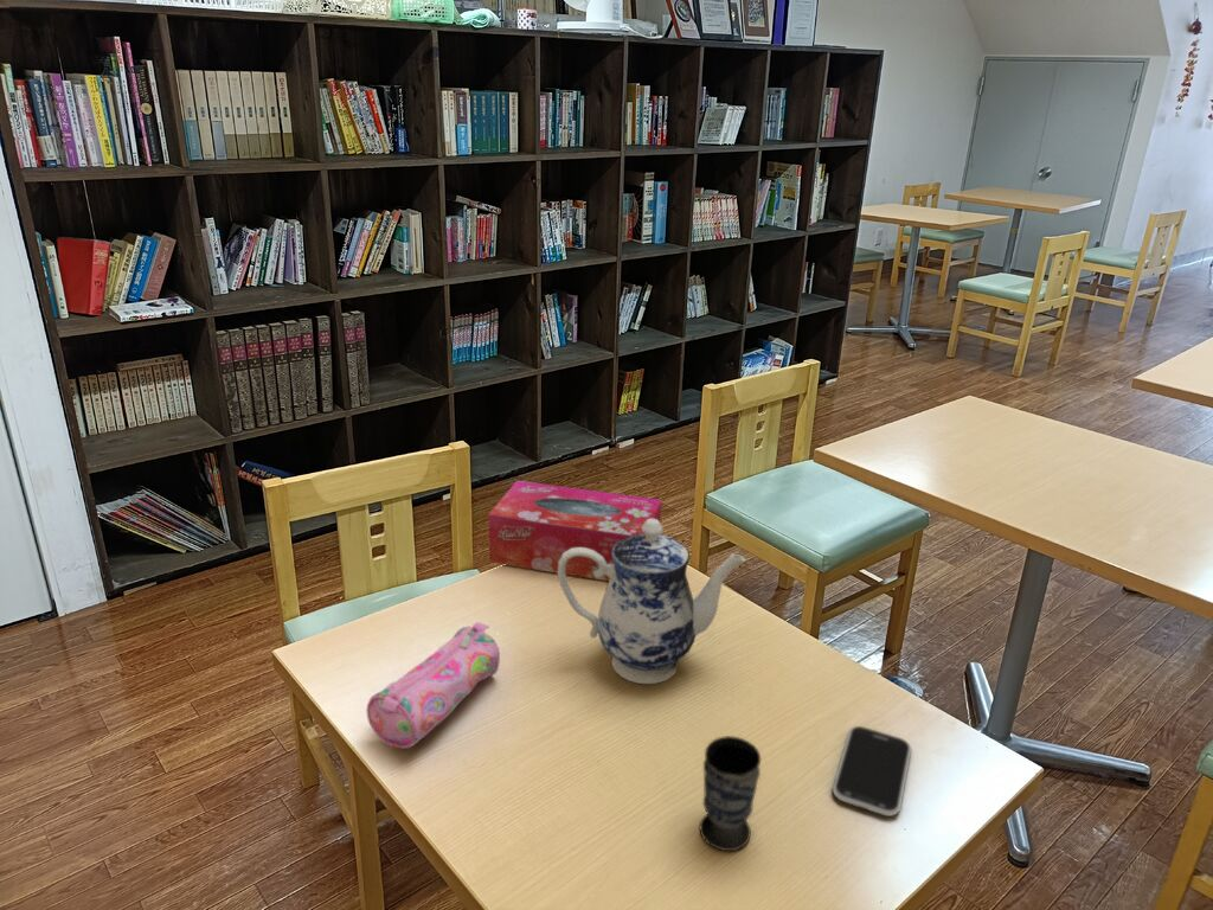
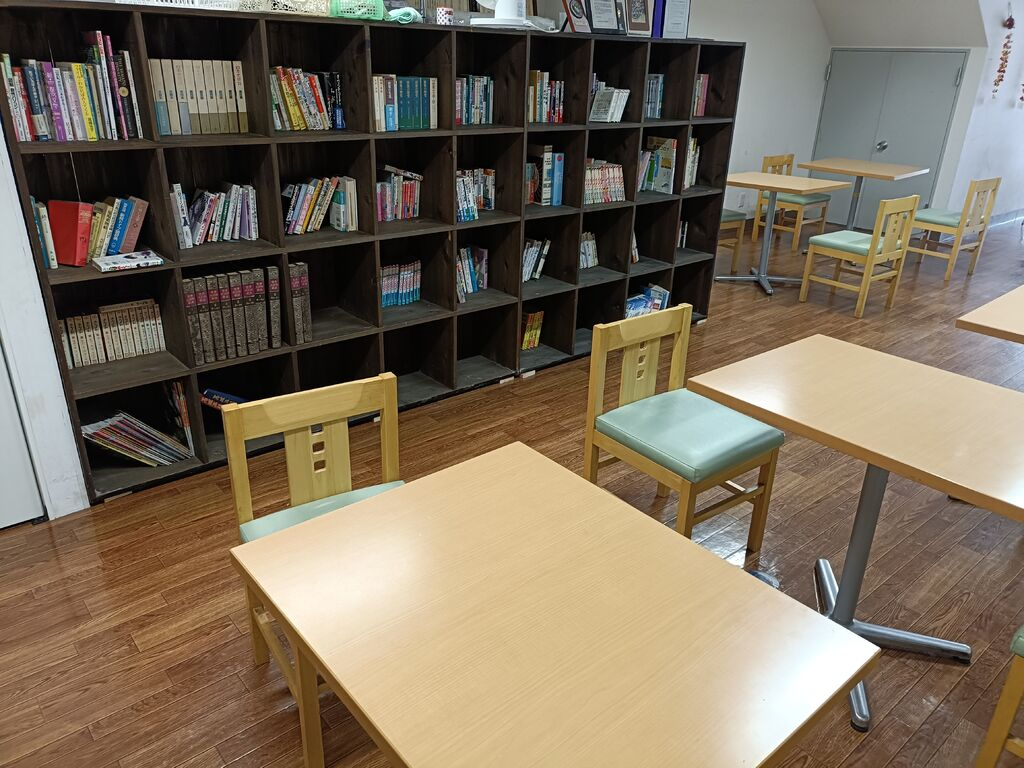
- smartphone (873, 768)
- teapot (648, 594)
- tissue box (576, 531)
- cup (729, 794)
- pencil case (438, 681)
